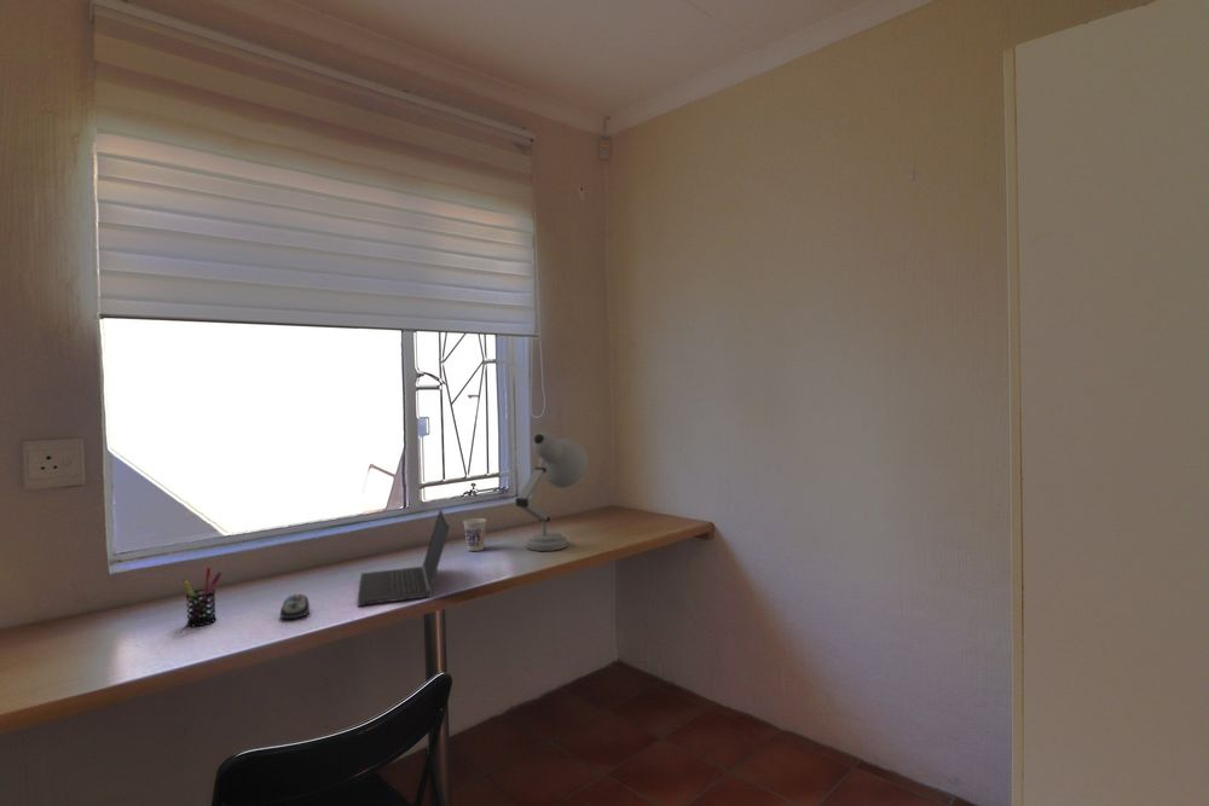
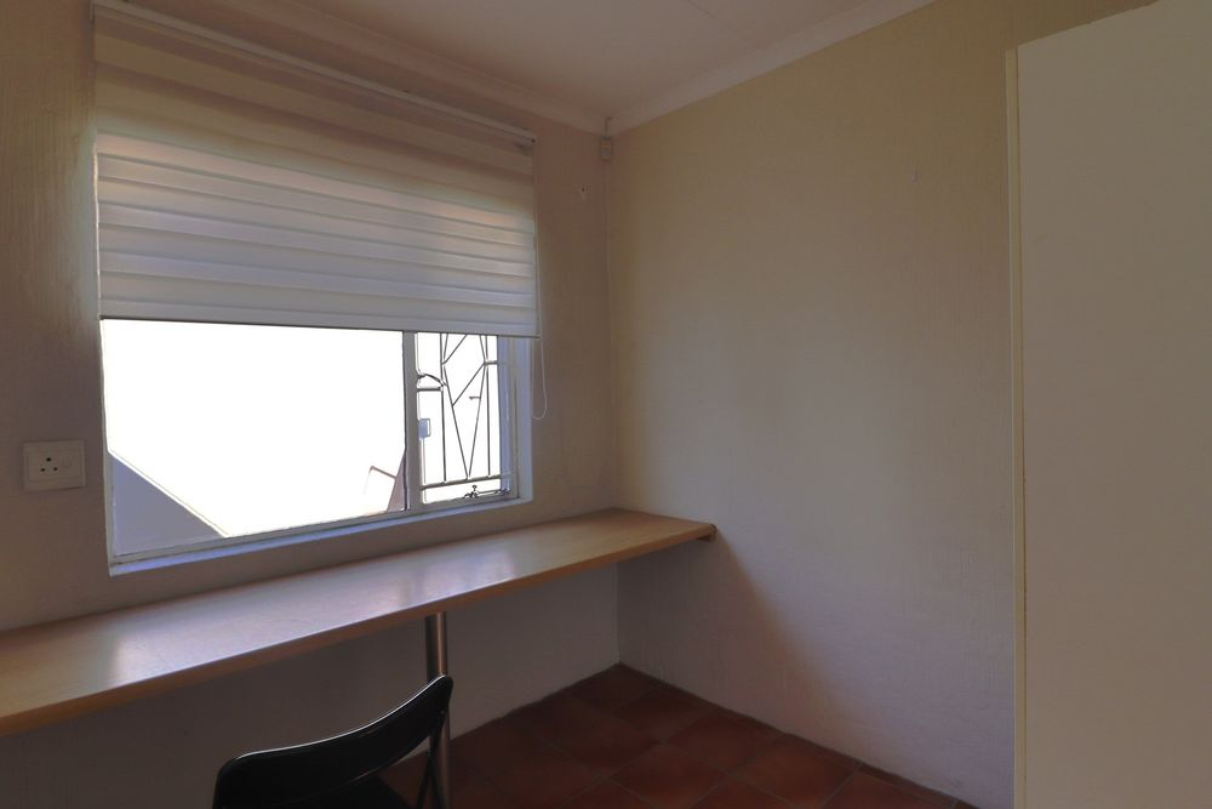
- pen holder (198, 596)
- laptop computer (404, 568)
- cup (475, 534)
- desk lamp (554, 486)
- computer mouse (295, 604)
